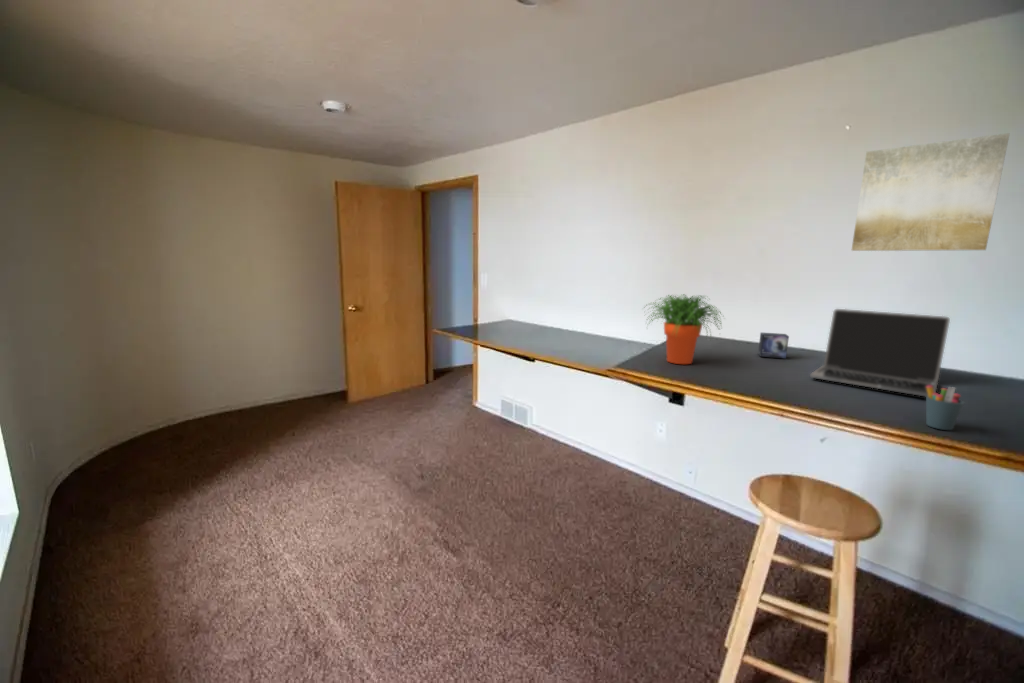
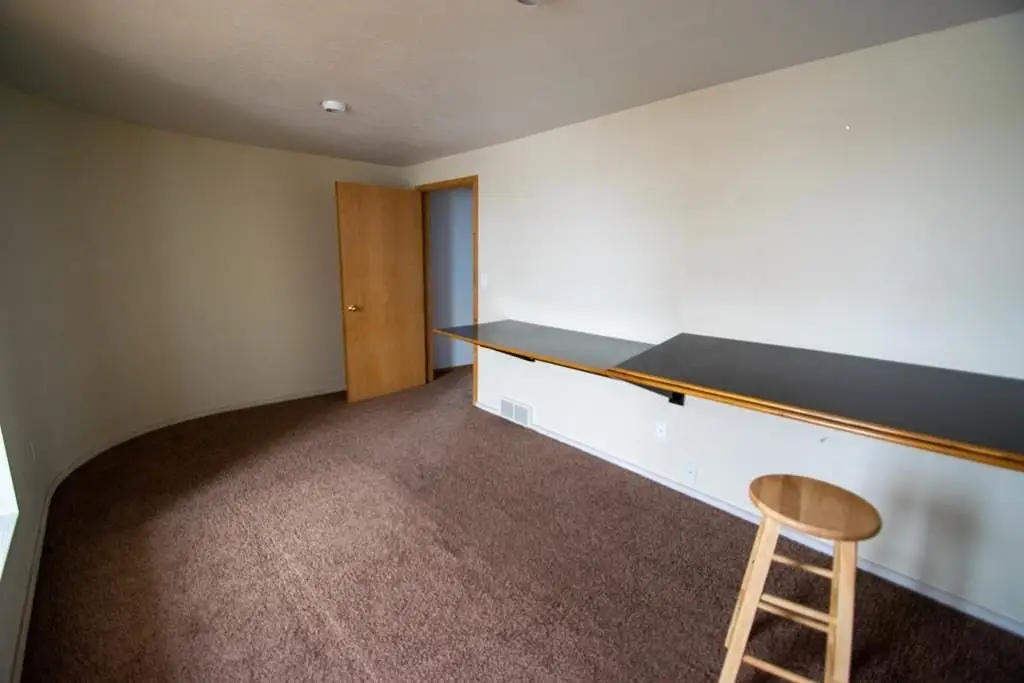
- potted plant (683, 328)
- wall art (922, 198)
- small box (773, 345)
- laptop (878, 348)
- pen holder (942, 405)
